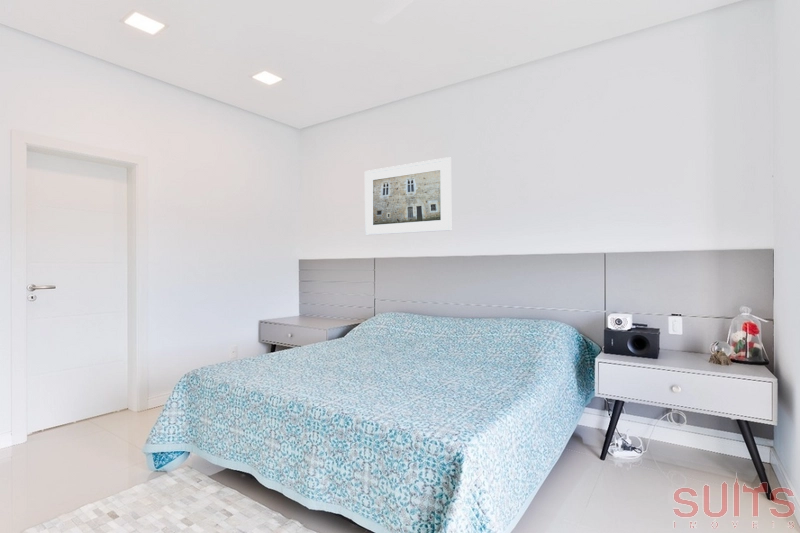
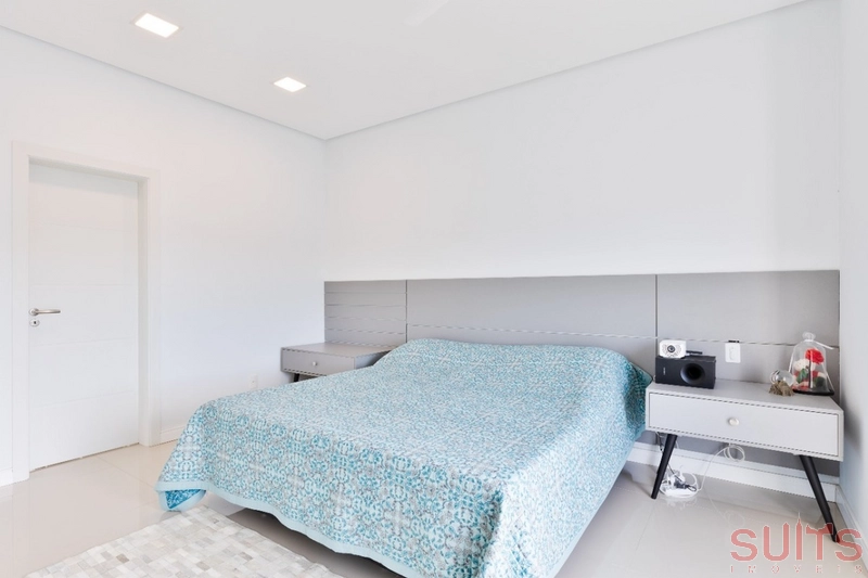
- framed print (405, 199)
